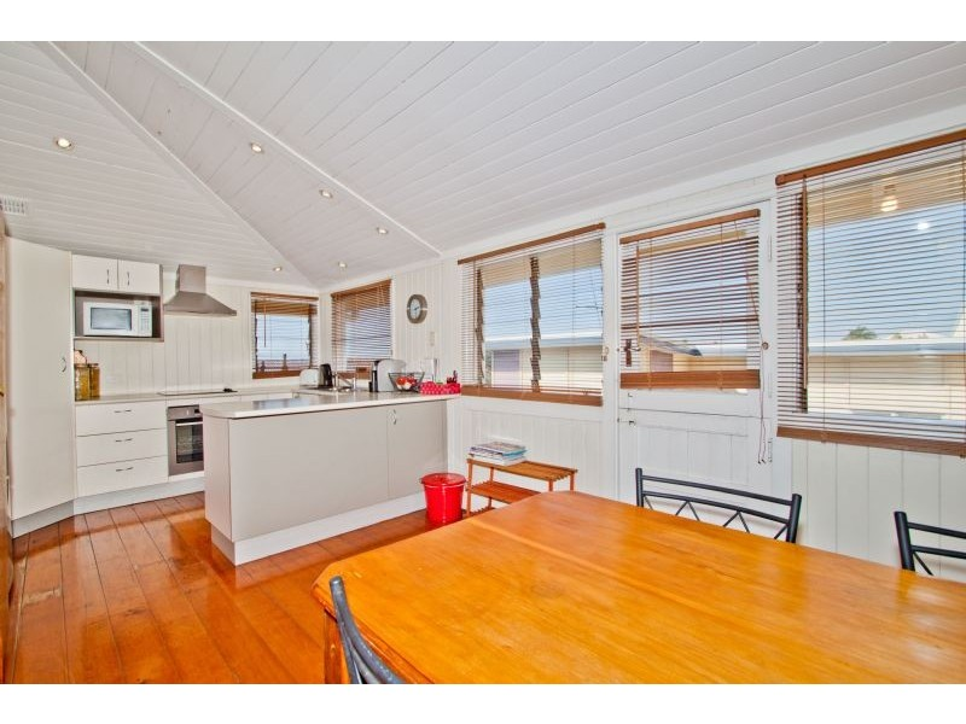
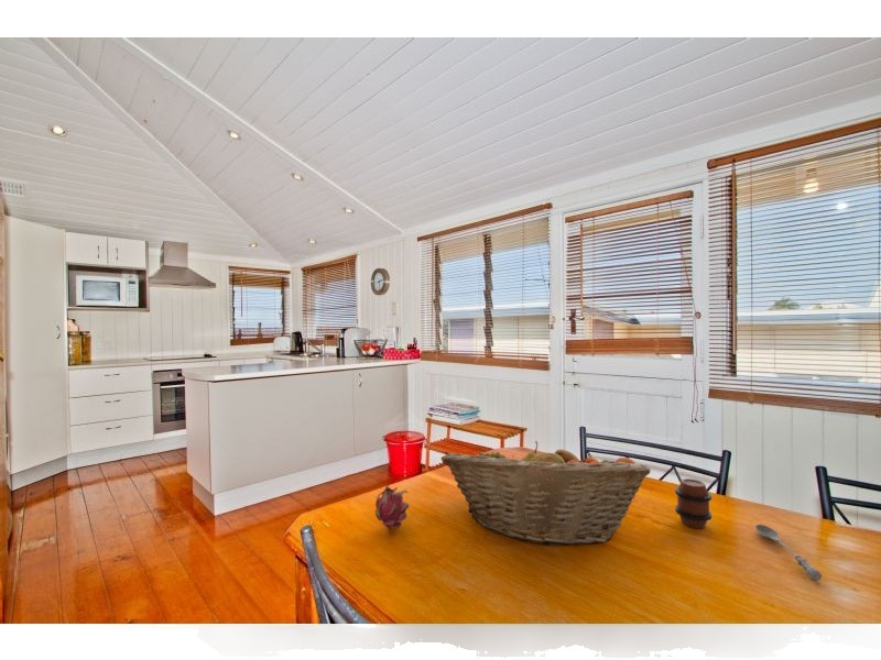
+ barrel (693, 503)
+ soupspoon (784, 547)
+ fruit (392, 504)
+ fruit basket (540, 479)
